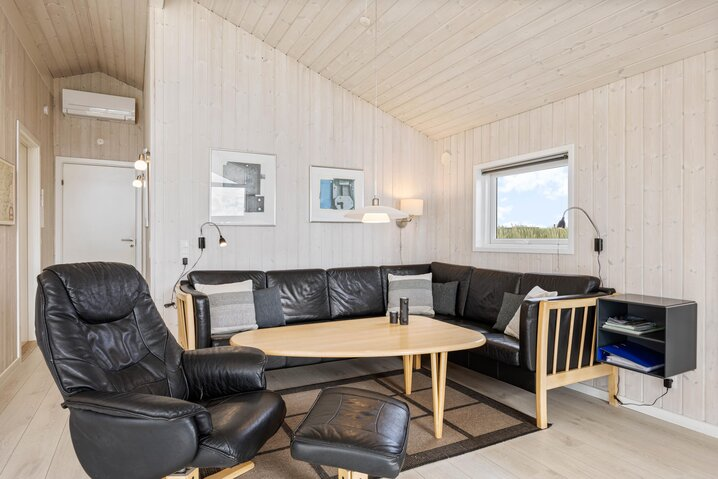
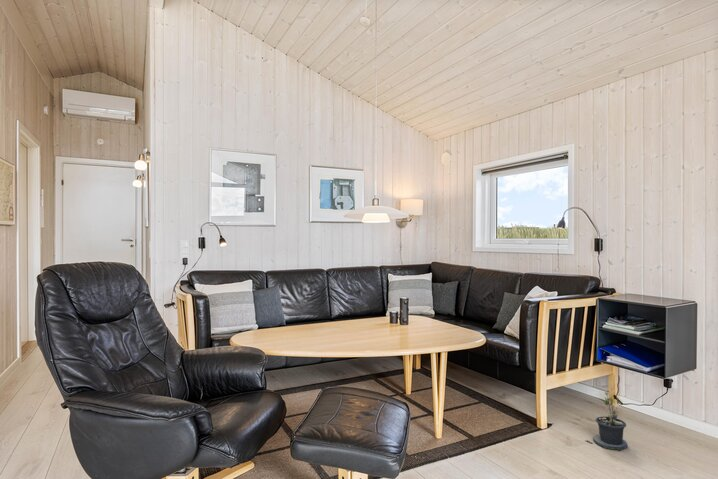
+ potted plant (608, 416)
